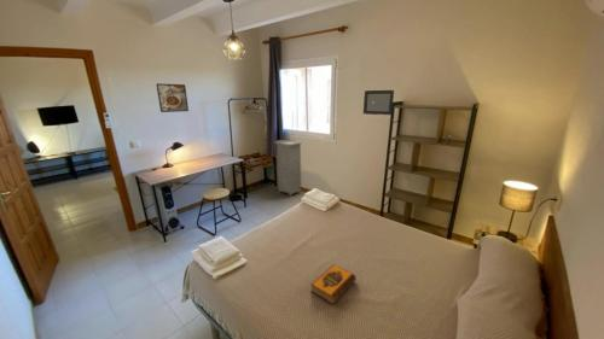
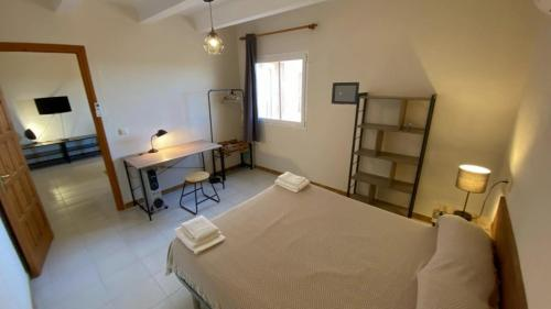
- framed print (173, 98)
- cabinet (289, 166)
- hardback book (333, 282)
